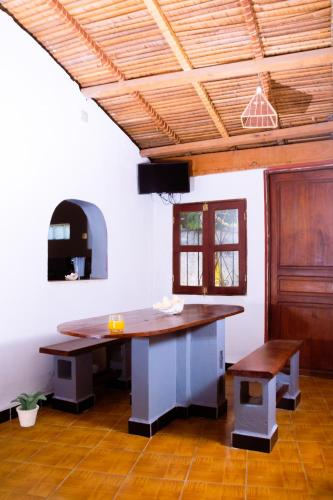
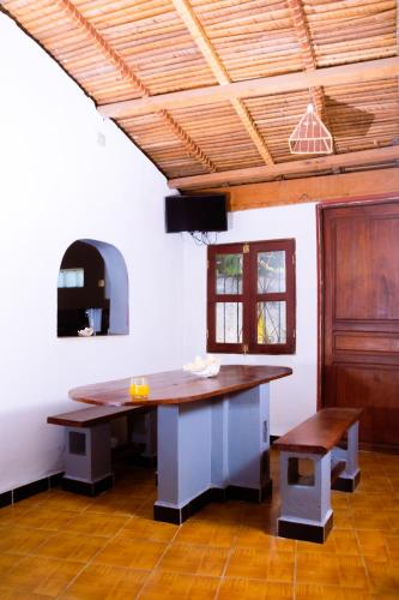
- potted plant (30, 409)
